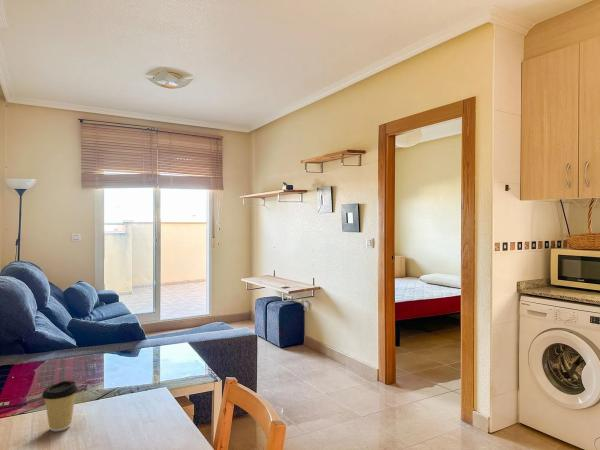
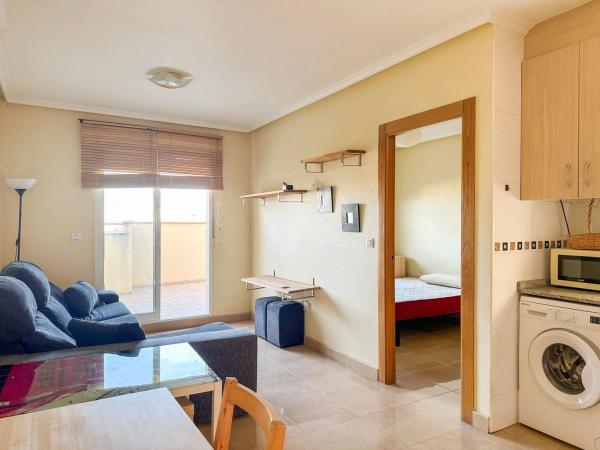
- coffee cup (60, 406)
